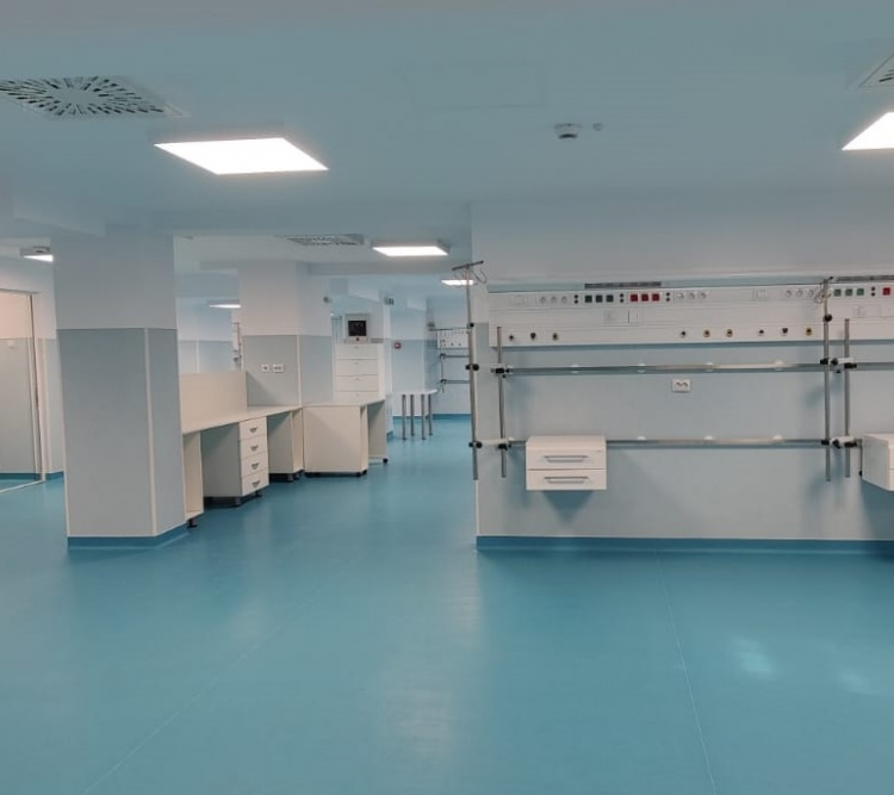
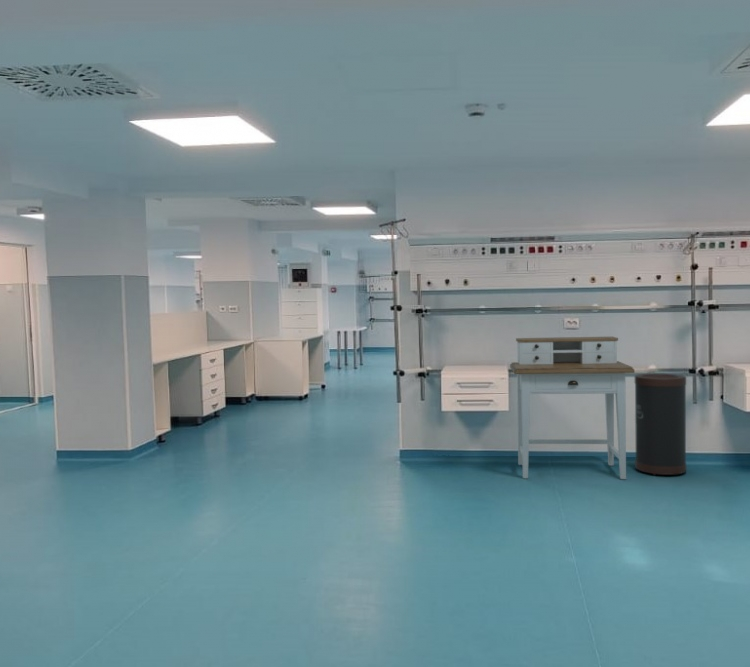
+ trash can (660, 423)
+ desk (569, 393)
